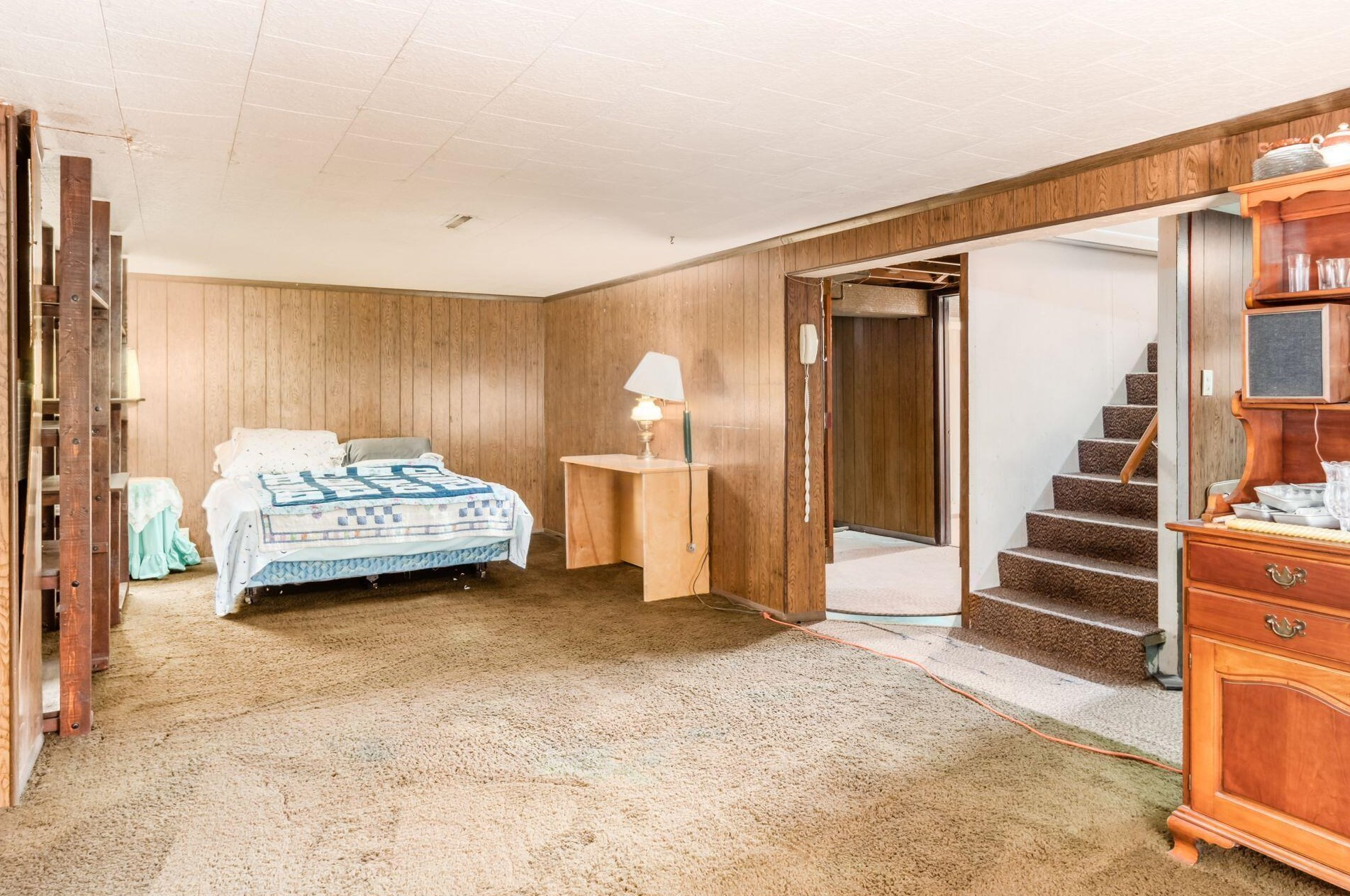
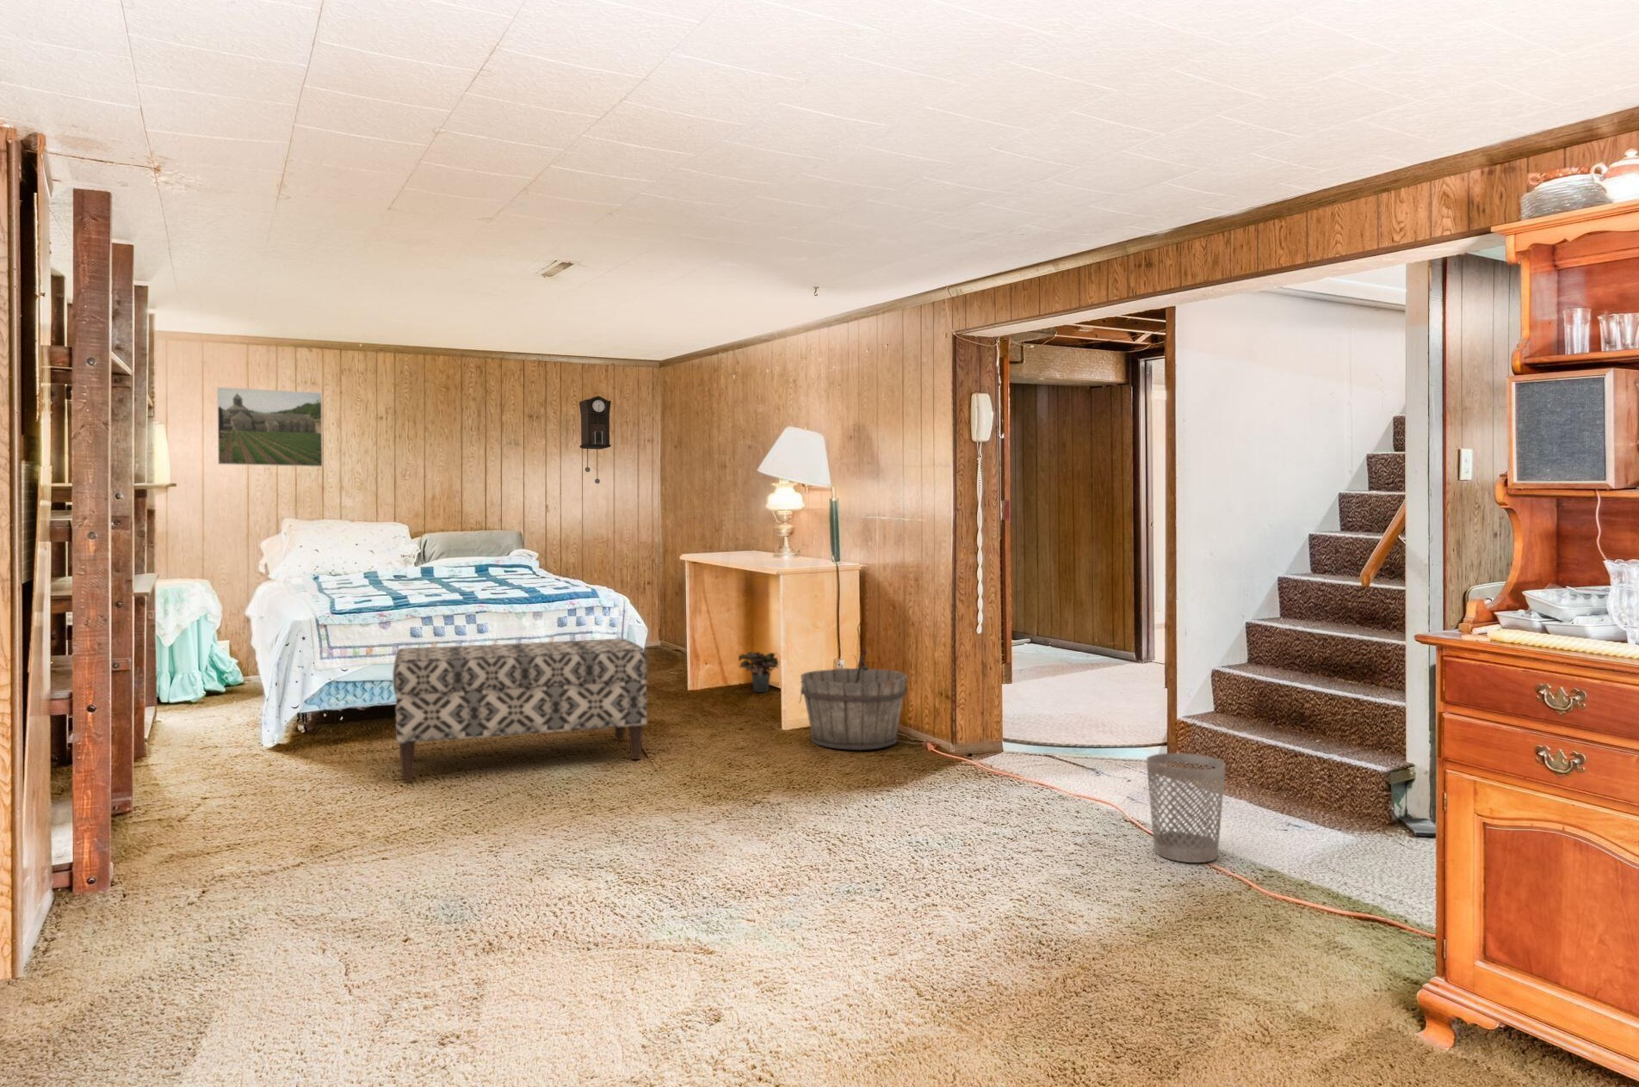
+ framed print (271, 427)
+ wooden bucket (853, 695)
+ pendulum clock (595, 439)
+ wastebasket (1185, 807)
+ bench (521, 704)
+ potted plant (761, 671)
